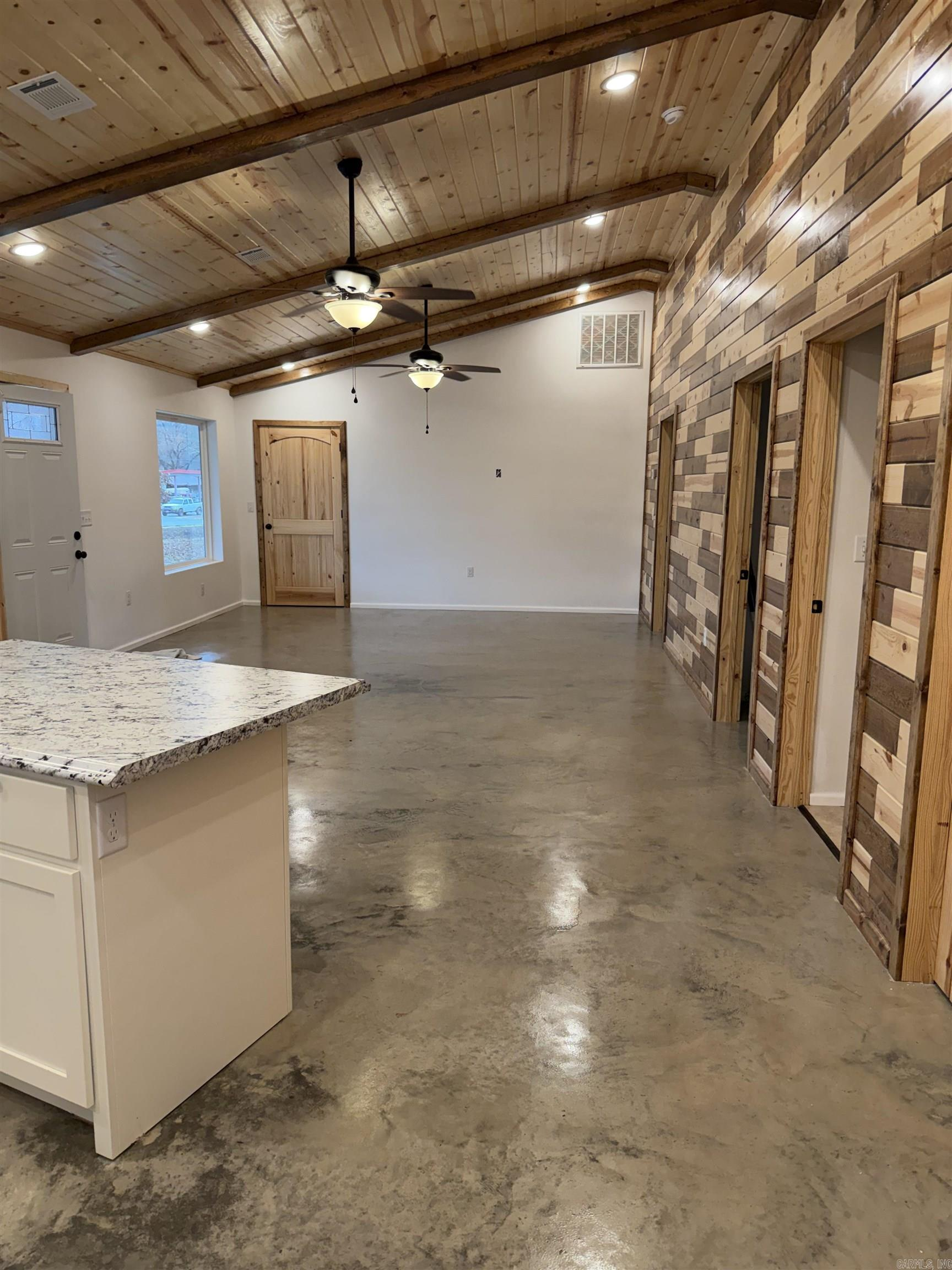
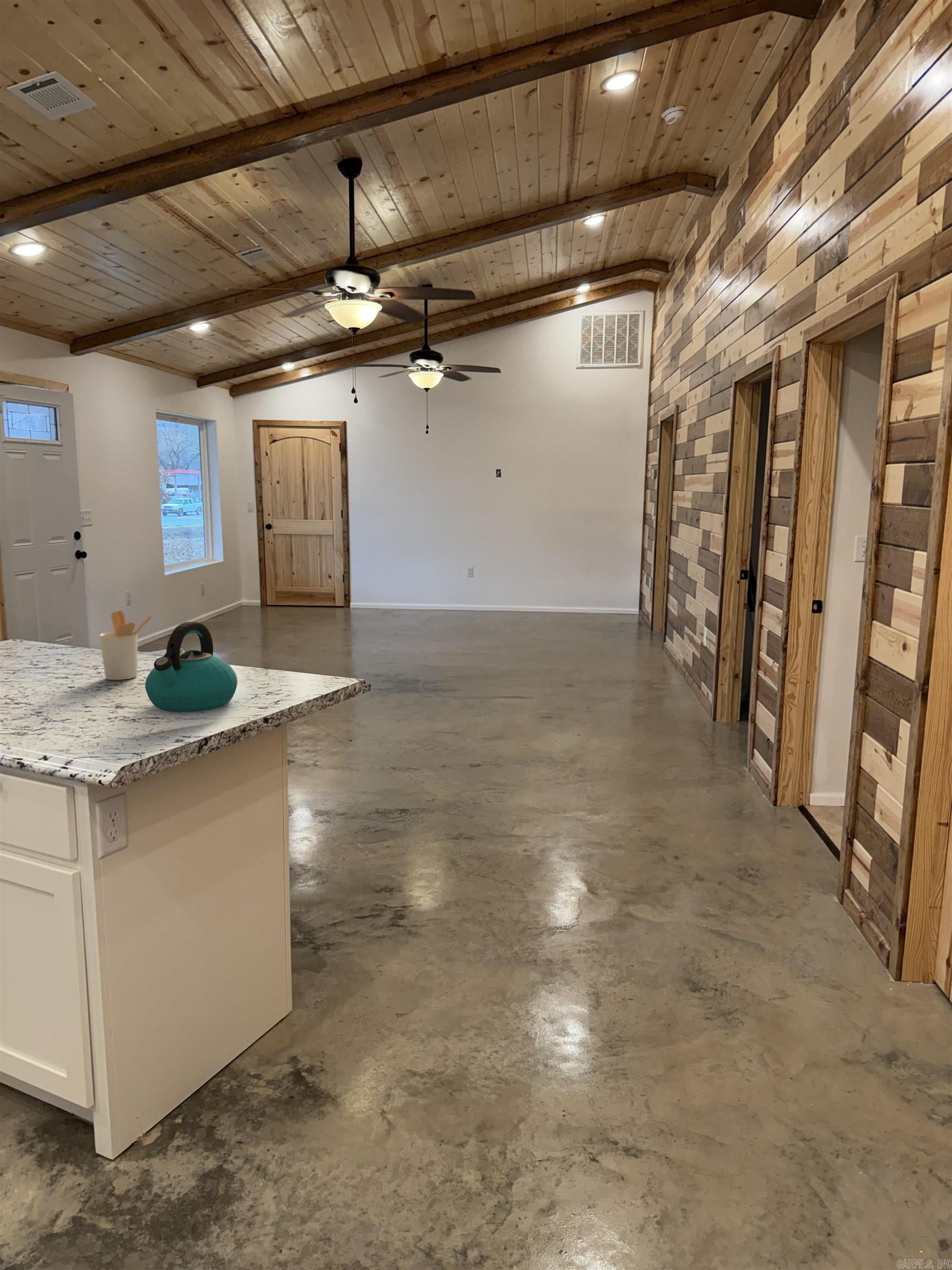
+ utensil holder (129, 644)
+ kettle (187, 664)
